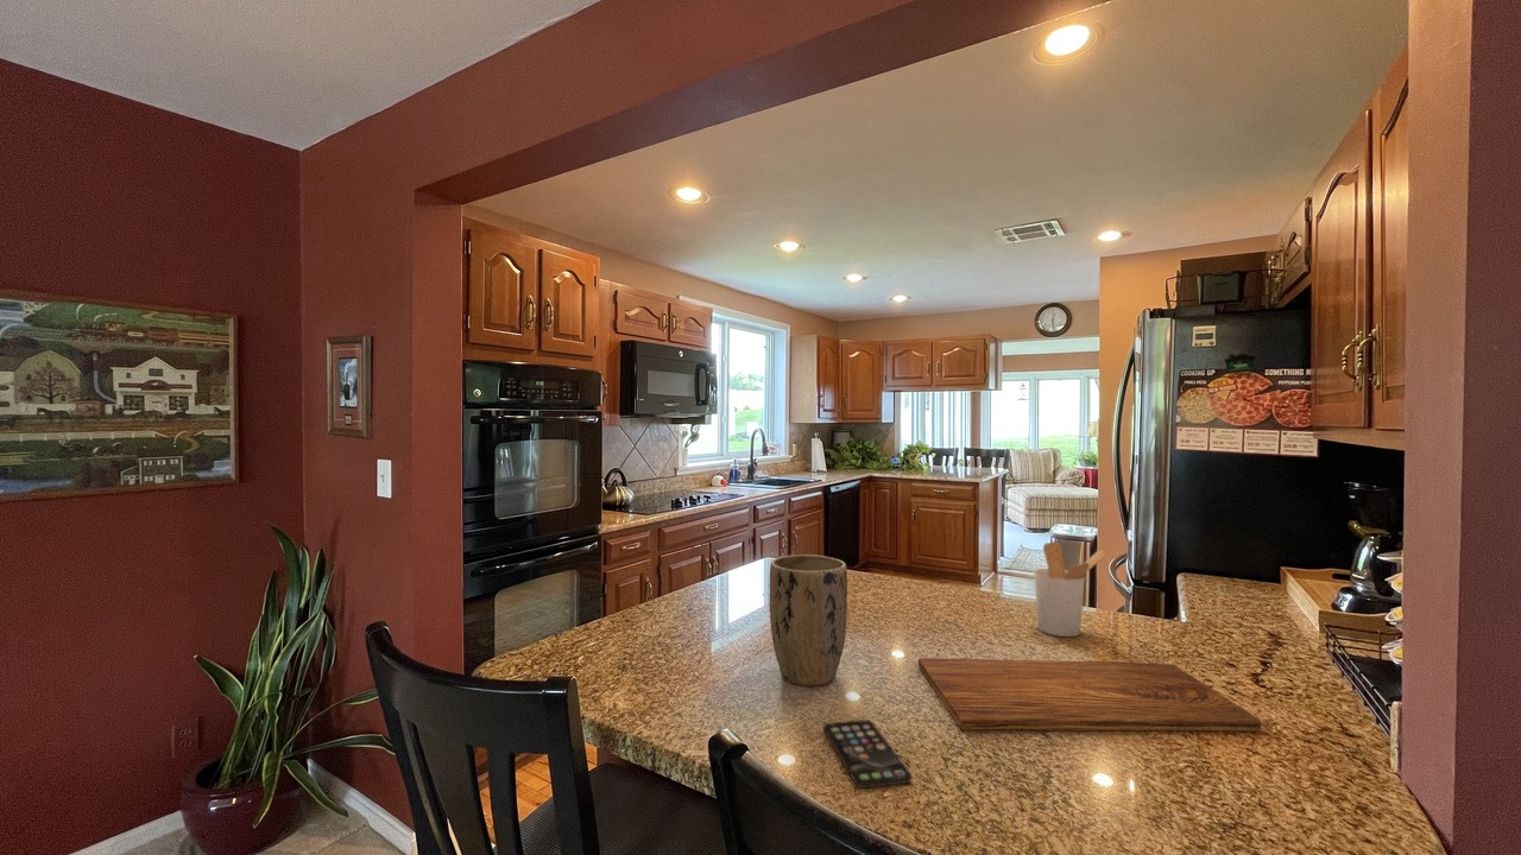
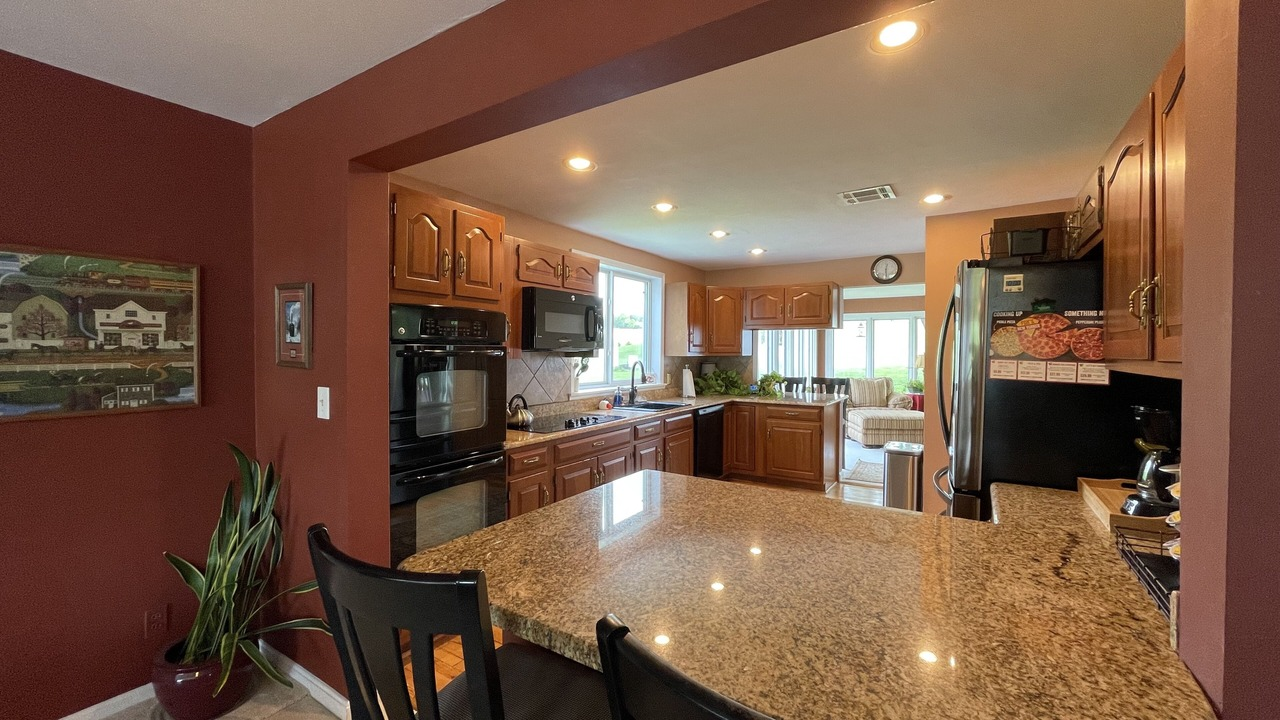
- plant pot (807, 618)
- smartphone (864, 749)
- utensil holder (1071, 588)
- cutting board (1073, 691)
